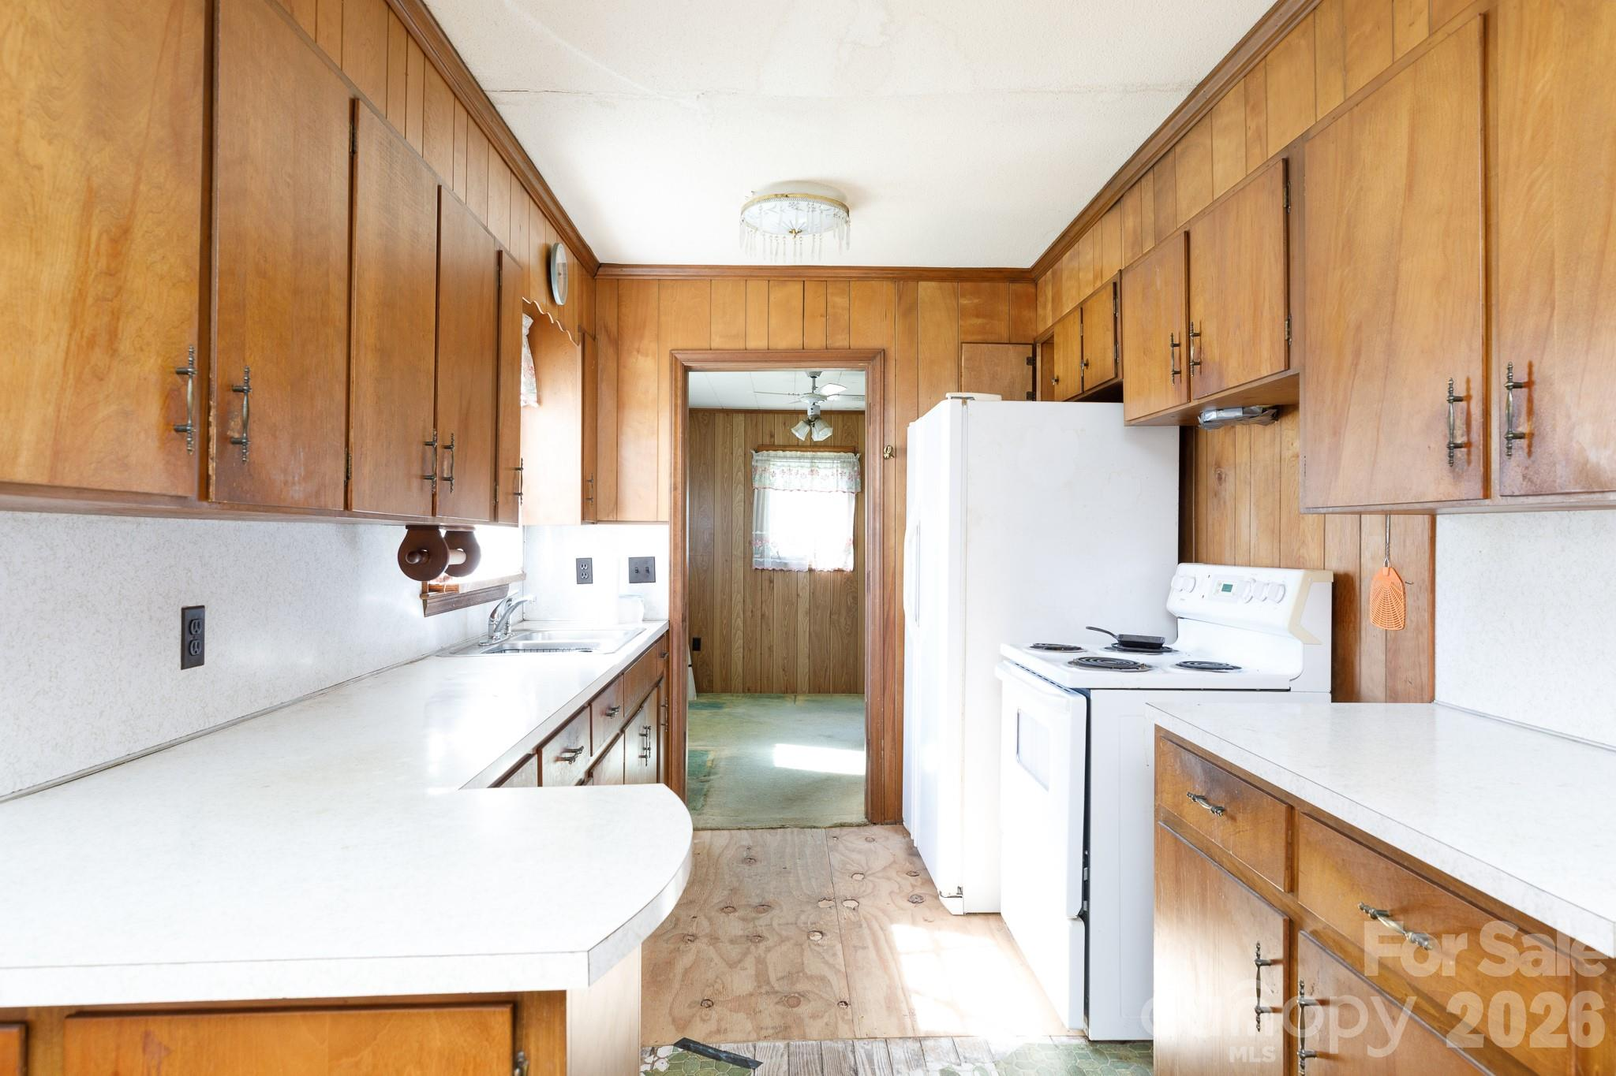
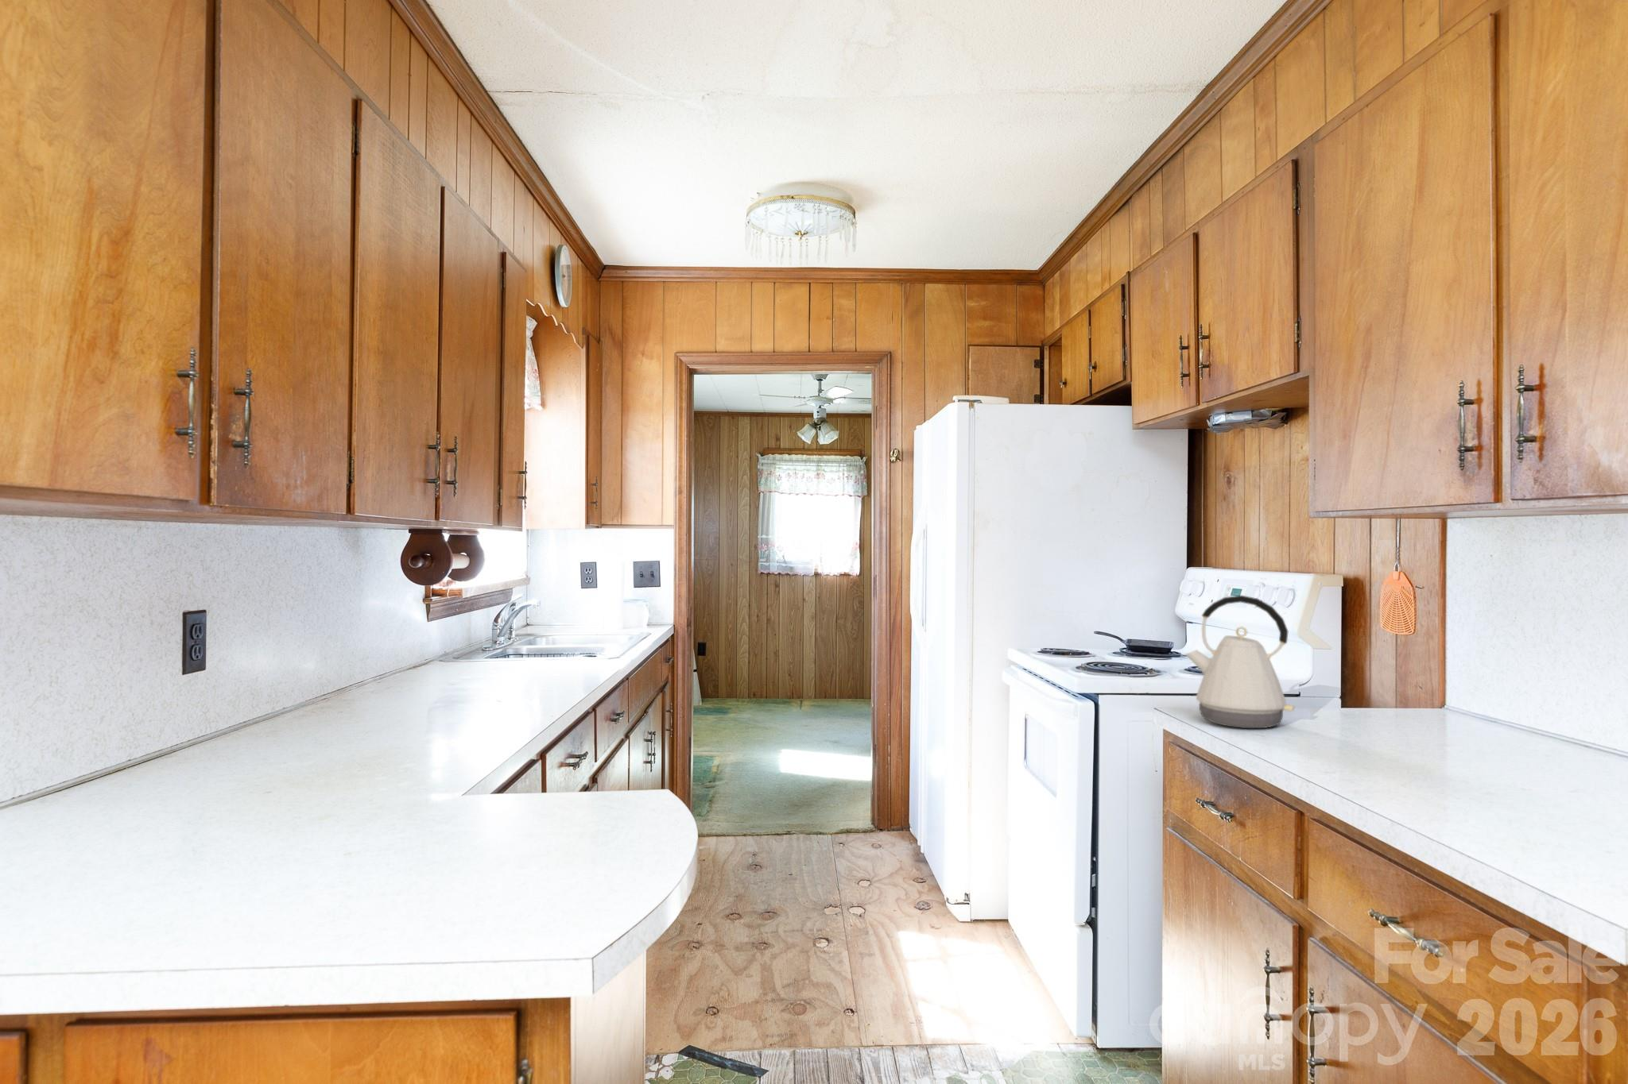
+ kettle (1237, 658)
